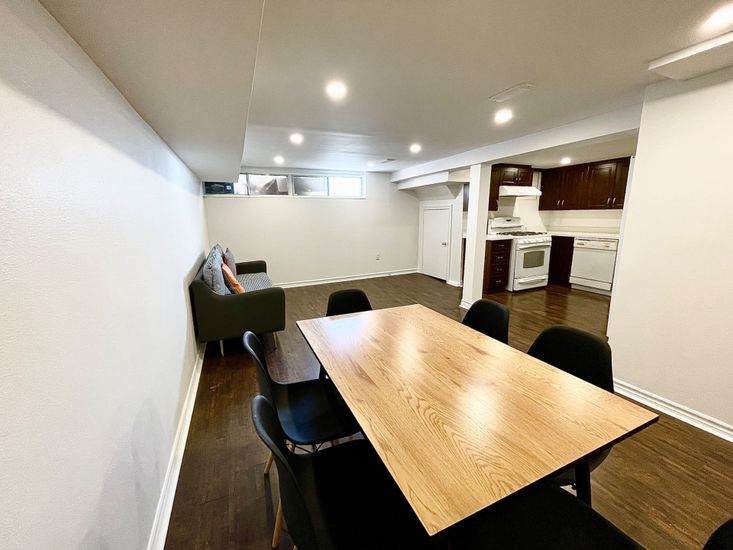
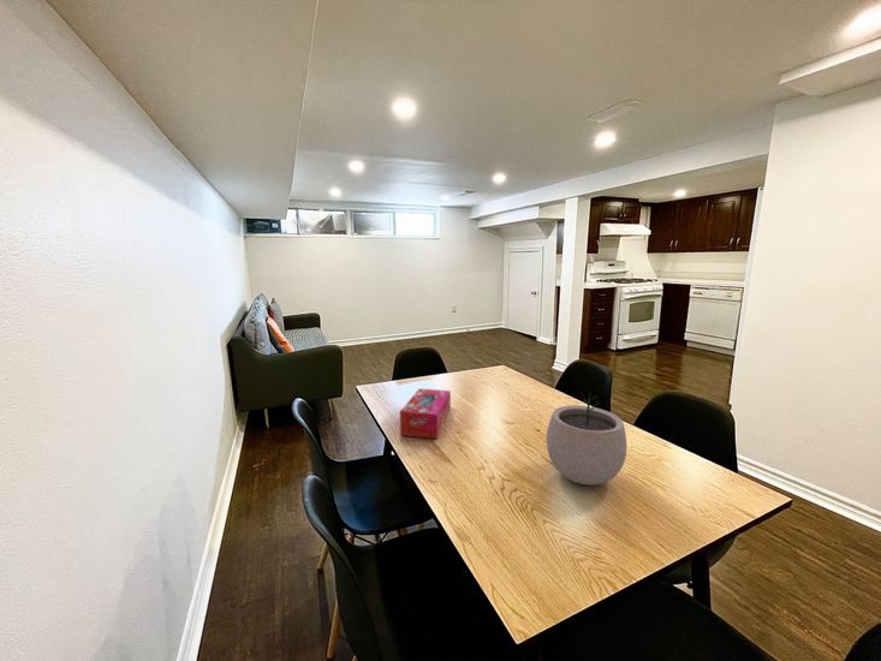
+ plant pot (585, 434)
+ tissue box (427, 411)
